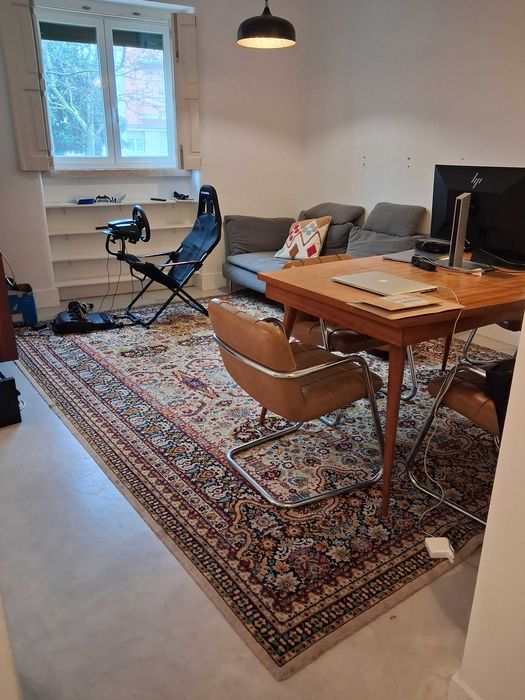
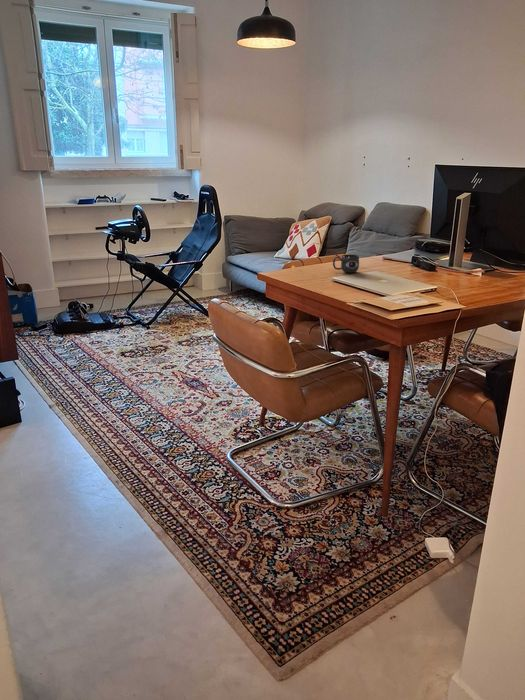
+ mug (345, 263)
